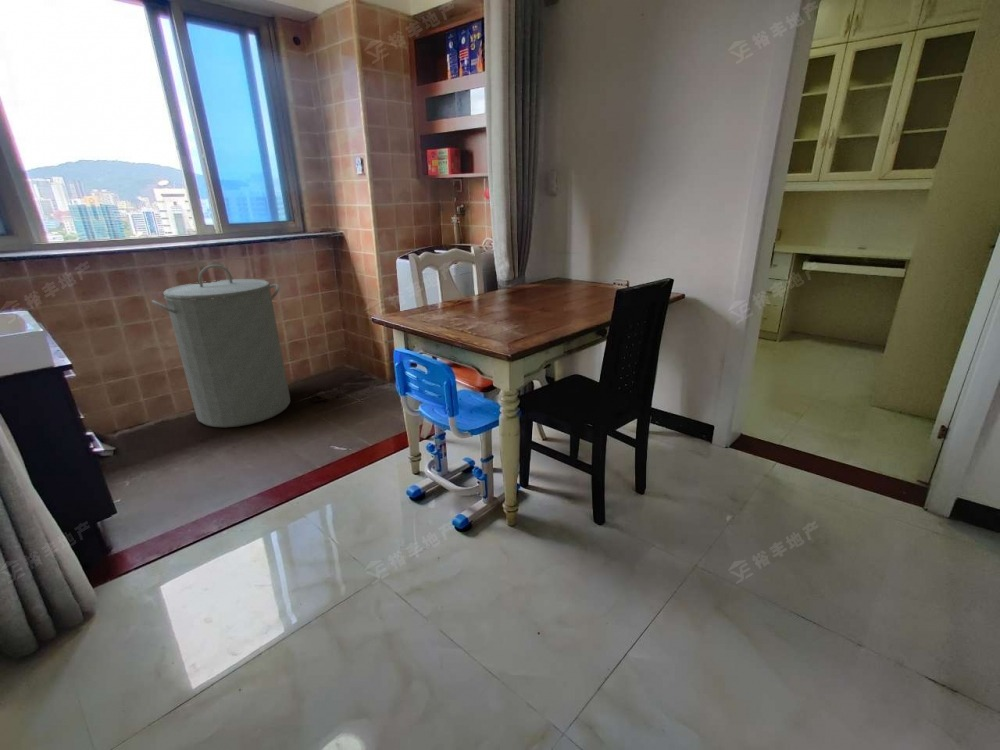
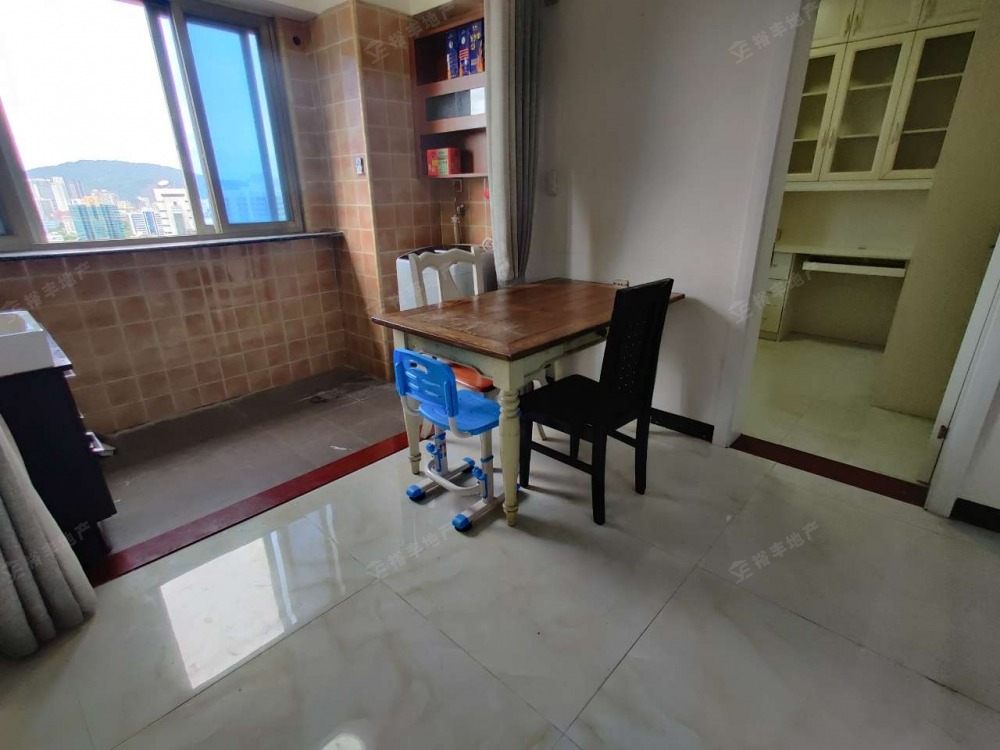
- laundry hamper (230, 340)
